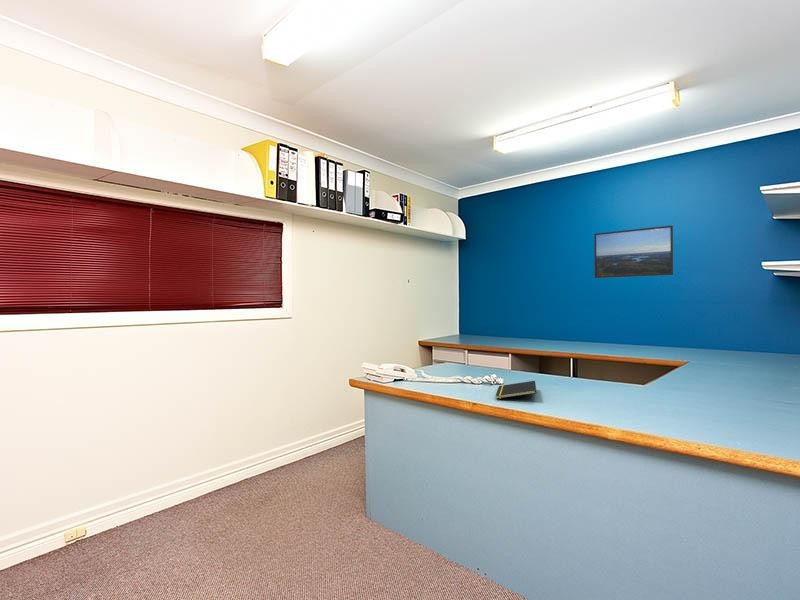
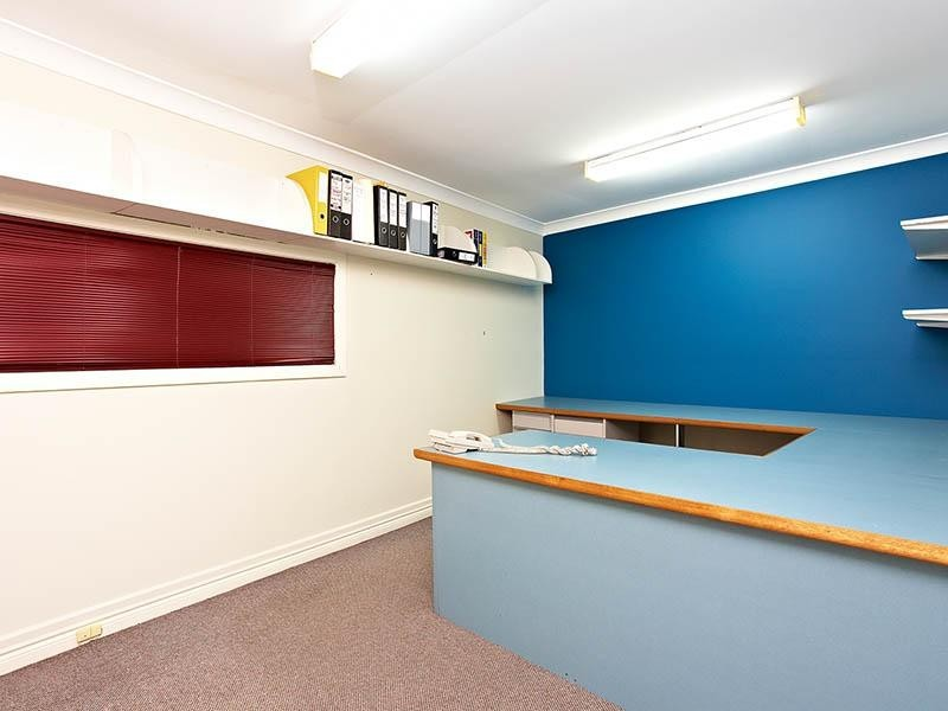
- notepad (516, 389)
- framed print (631, 253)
